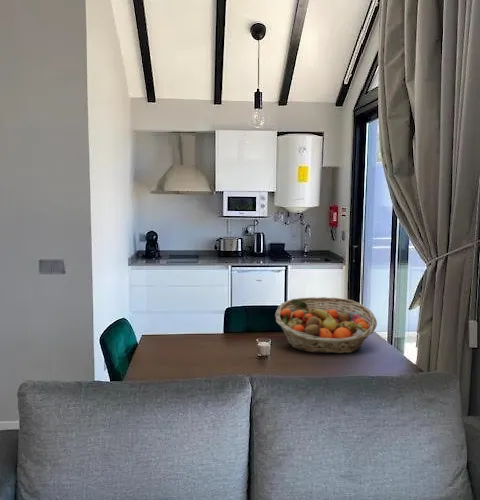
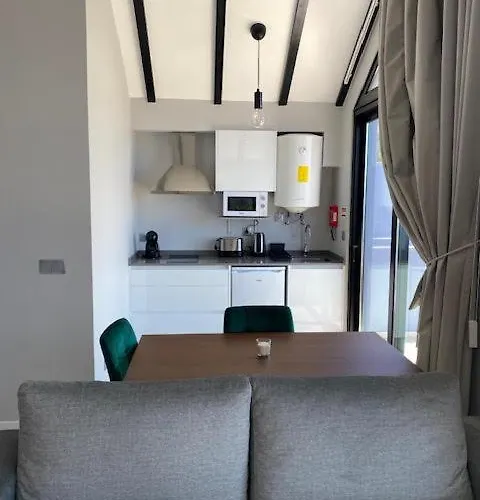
- fruit basket (325, 324)
